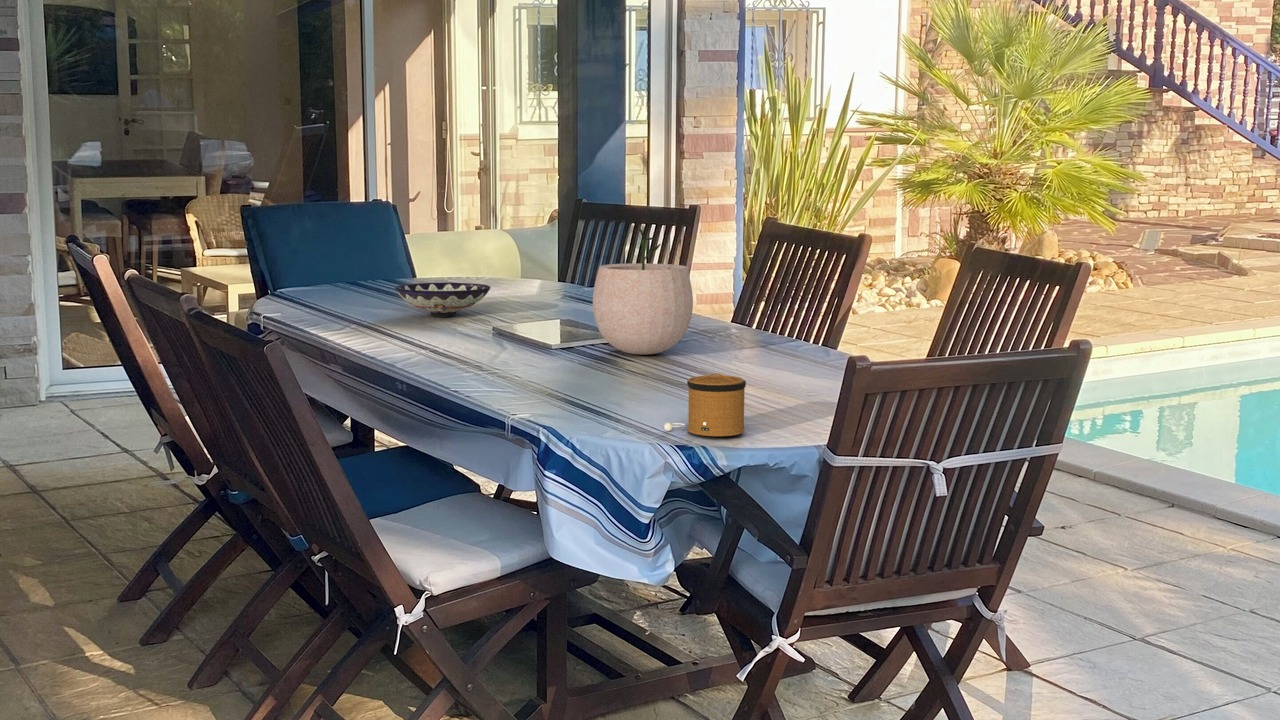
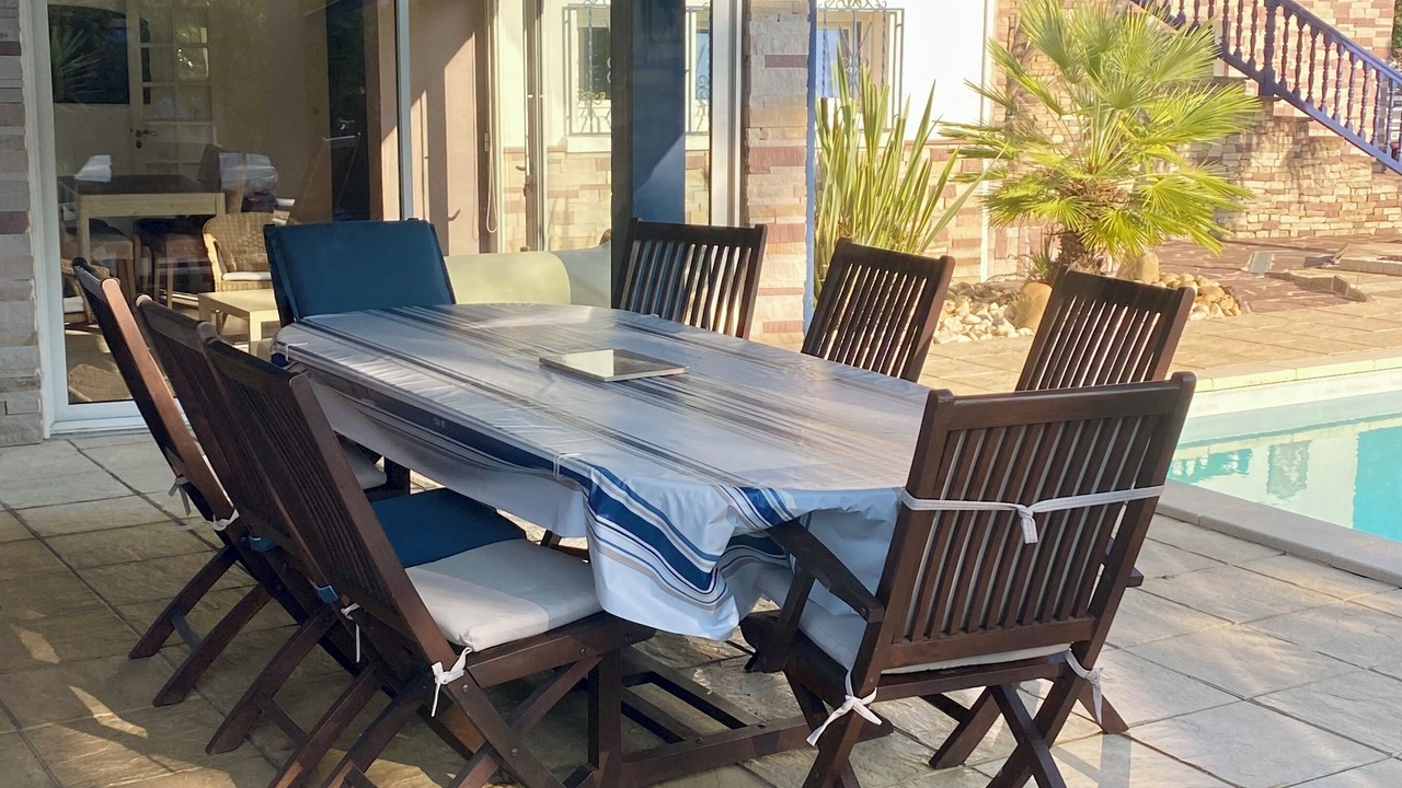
- plant pot (642, 290)
- bowl (443, 301)
- speaker (705, 401)
